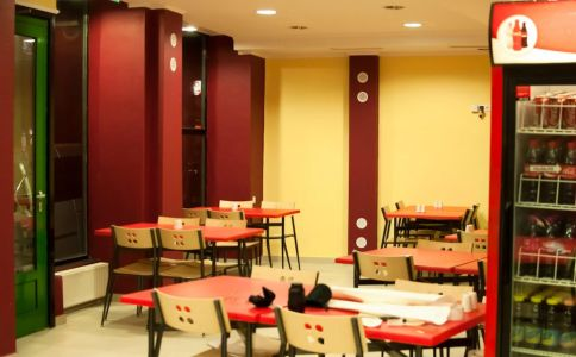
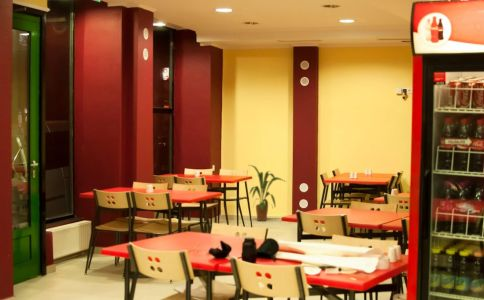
+ house plant (266, 192)
